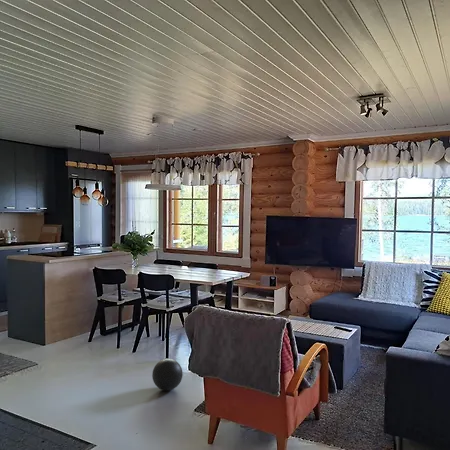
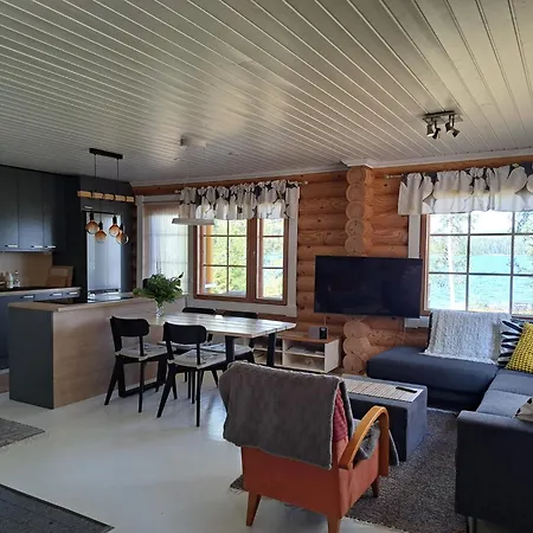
- ball (167, 374)
